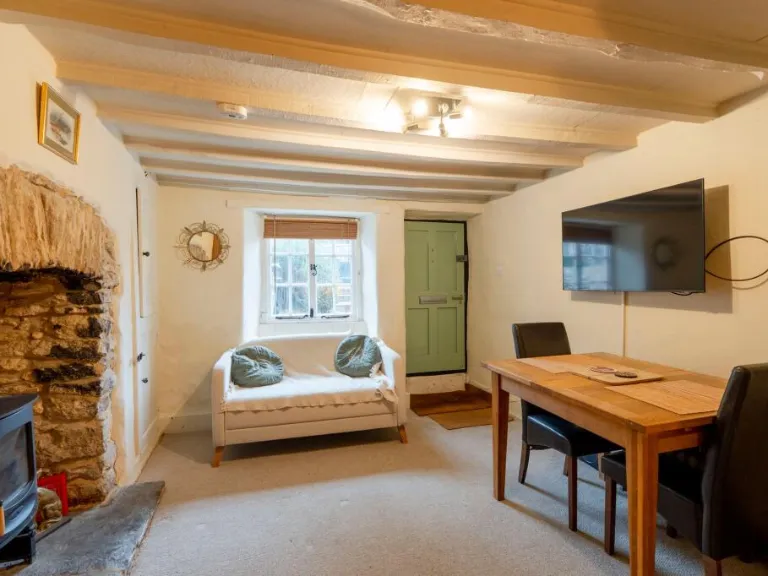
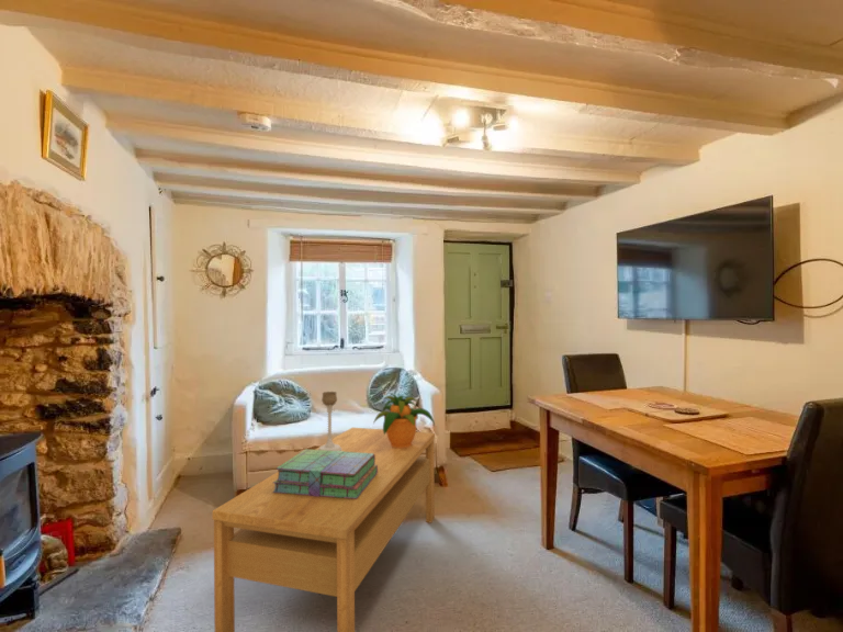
+ potted plant (398, 417)
+ stack of books (327, 471)
+ candle holder (329, 420)
+ coffee table (350, 515)
